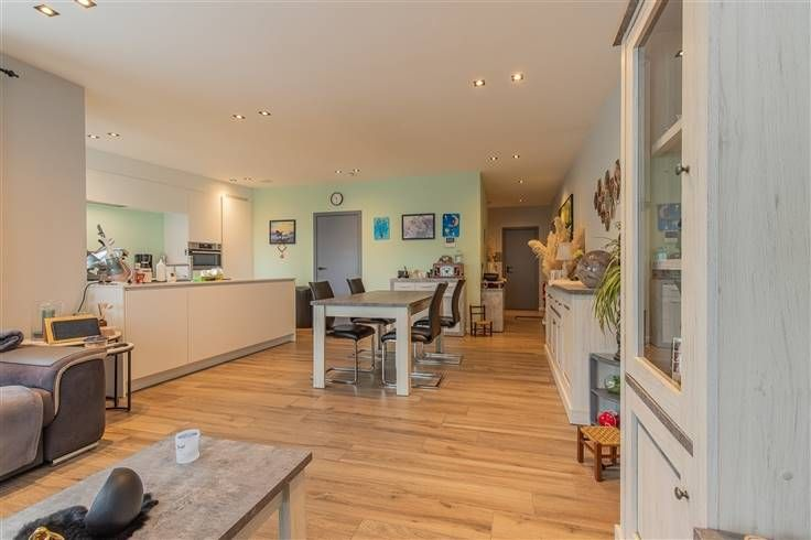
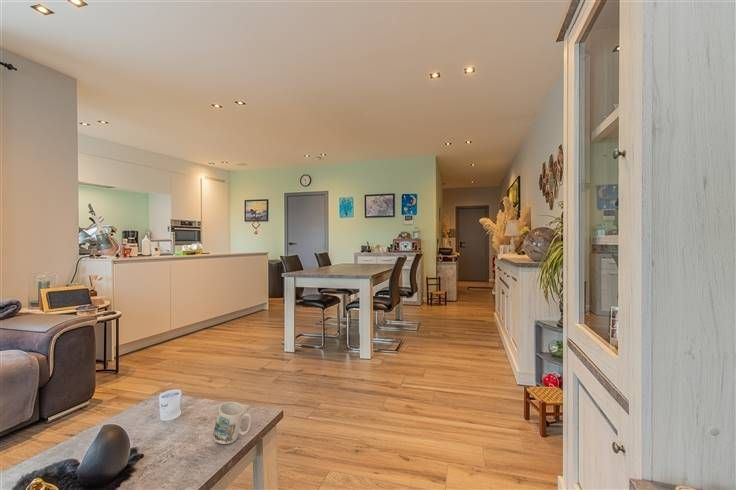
+ mug (232, 421)
